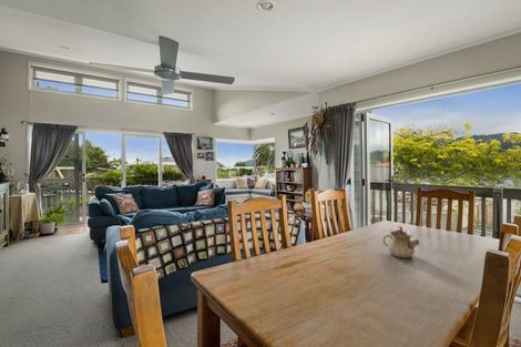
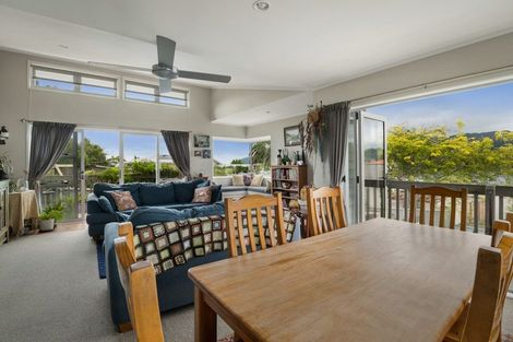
- teapot (399, 239)
